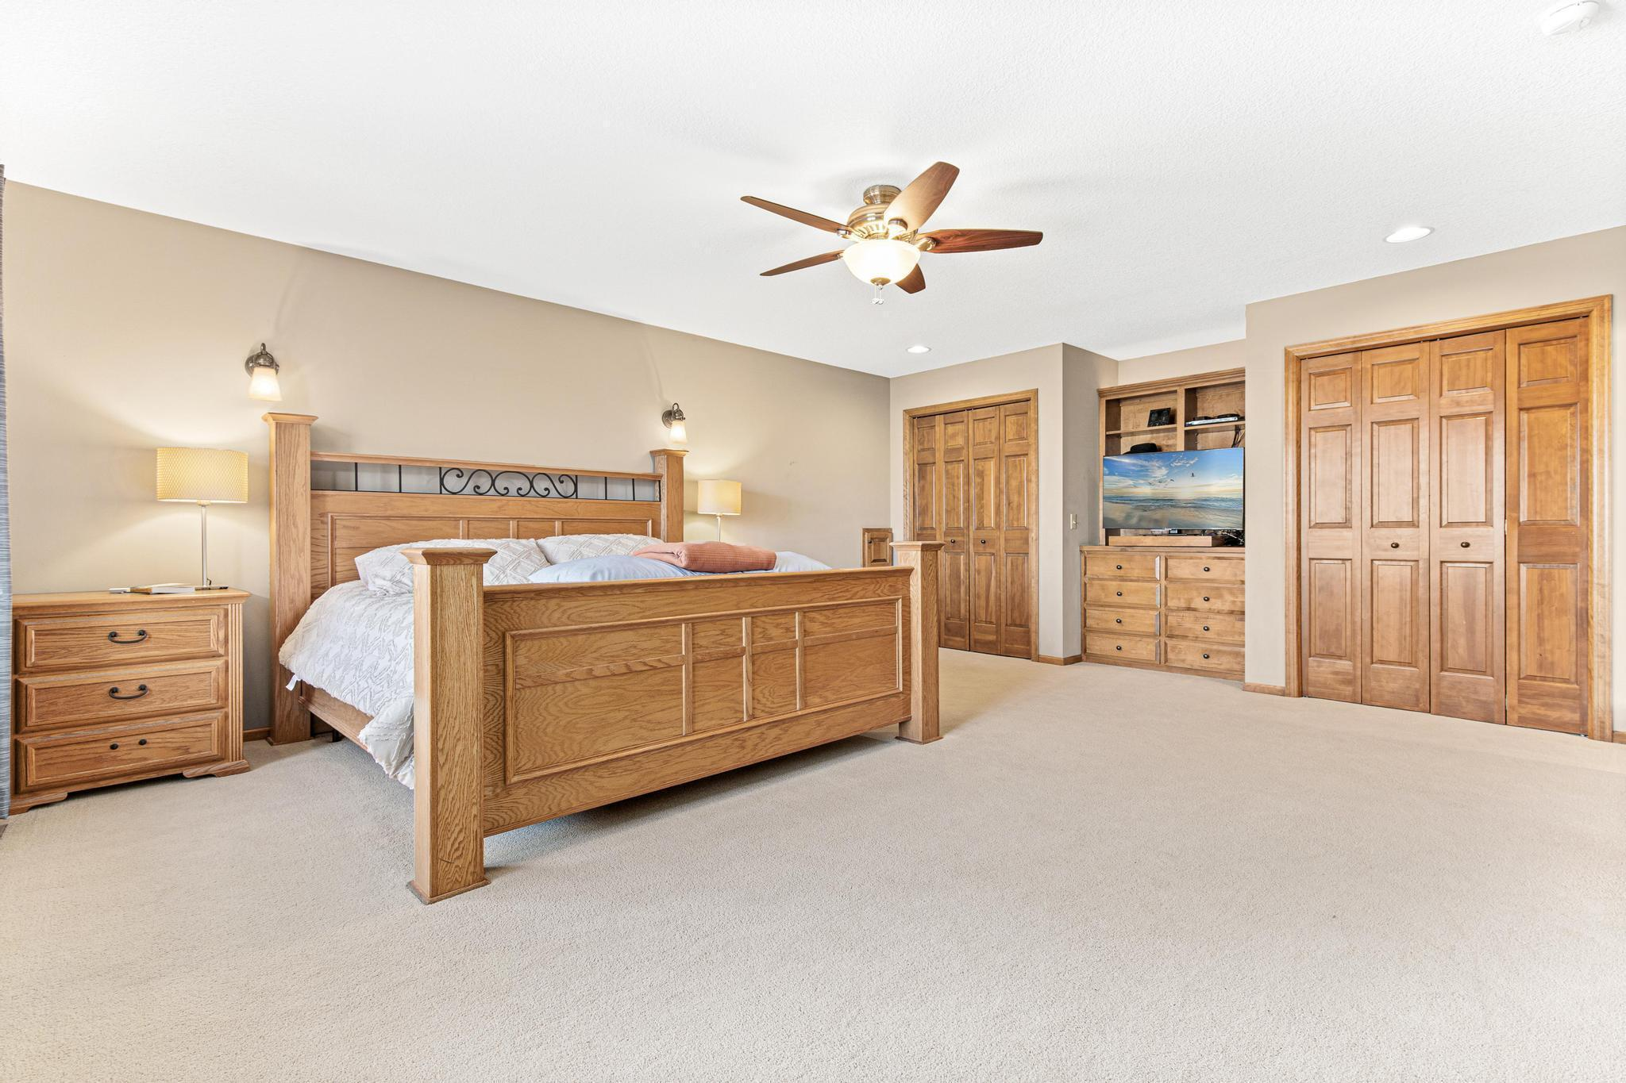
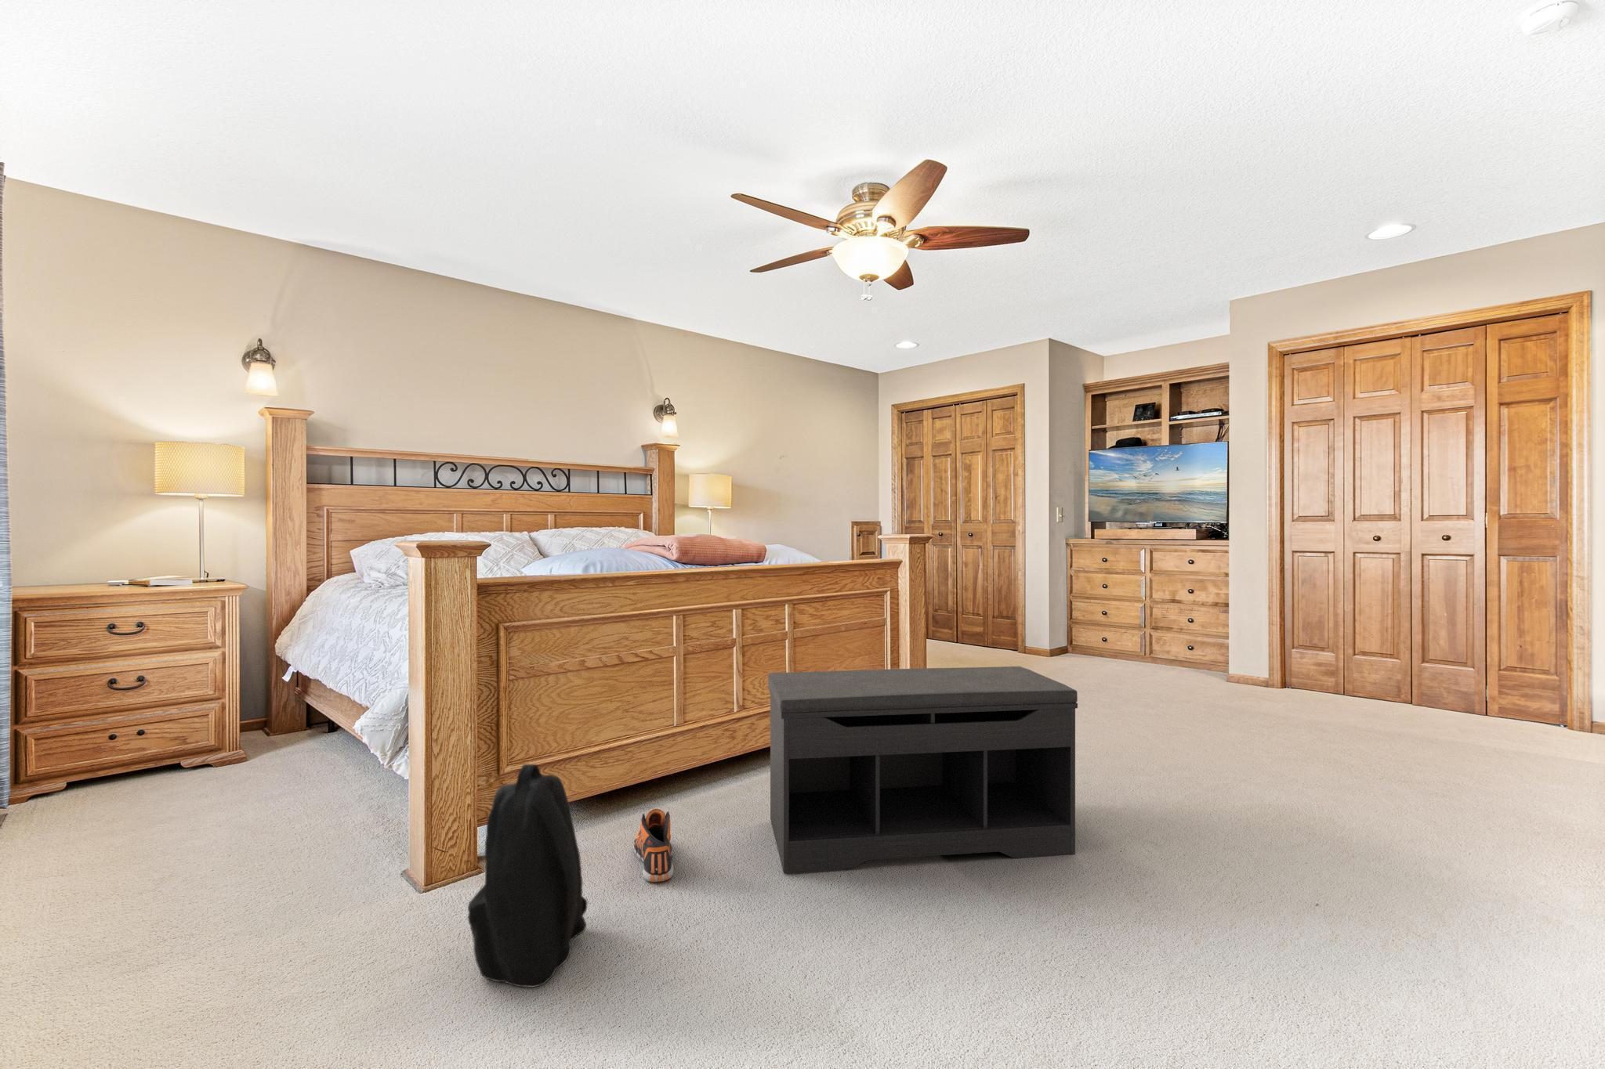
+ bench (914, 758)
+ sneaker (656, 833)
+ backpack (530, 860)
